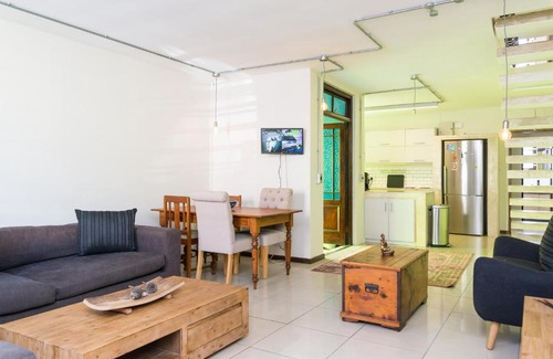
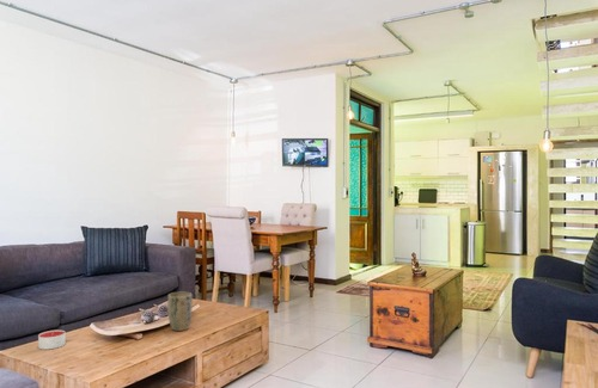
+ candle (51, 339)
+ plant pot (179, 310)
